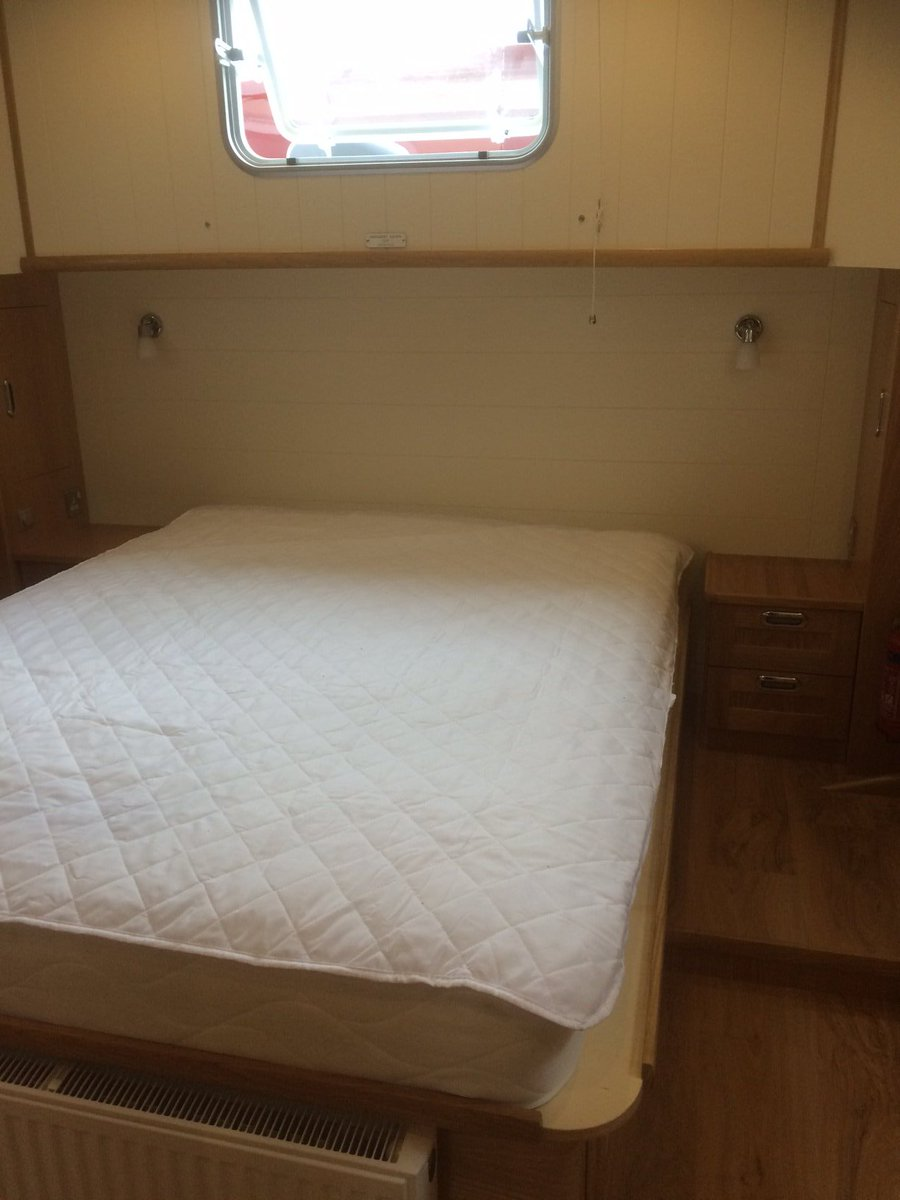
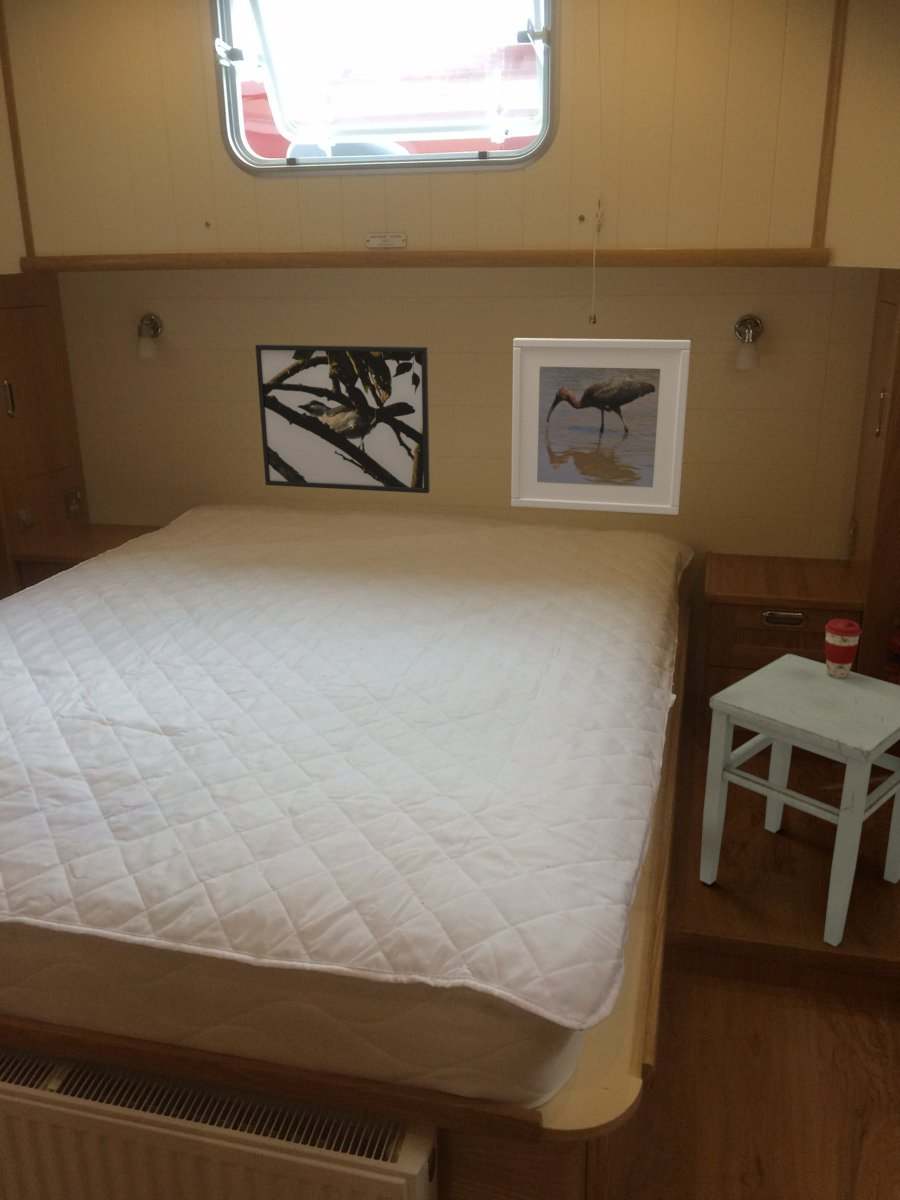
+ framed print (596, 426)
+ stool (808, 797)
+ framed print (343, 418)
+ coffee cup (840, 648)
